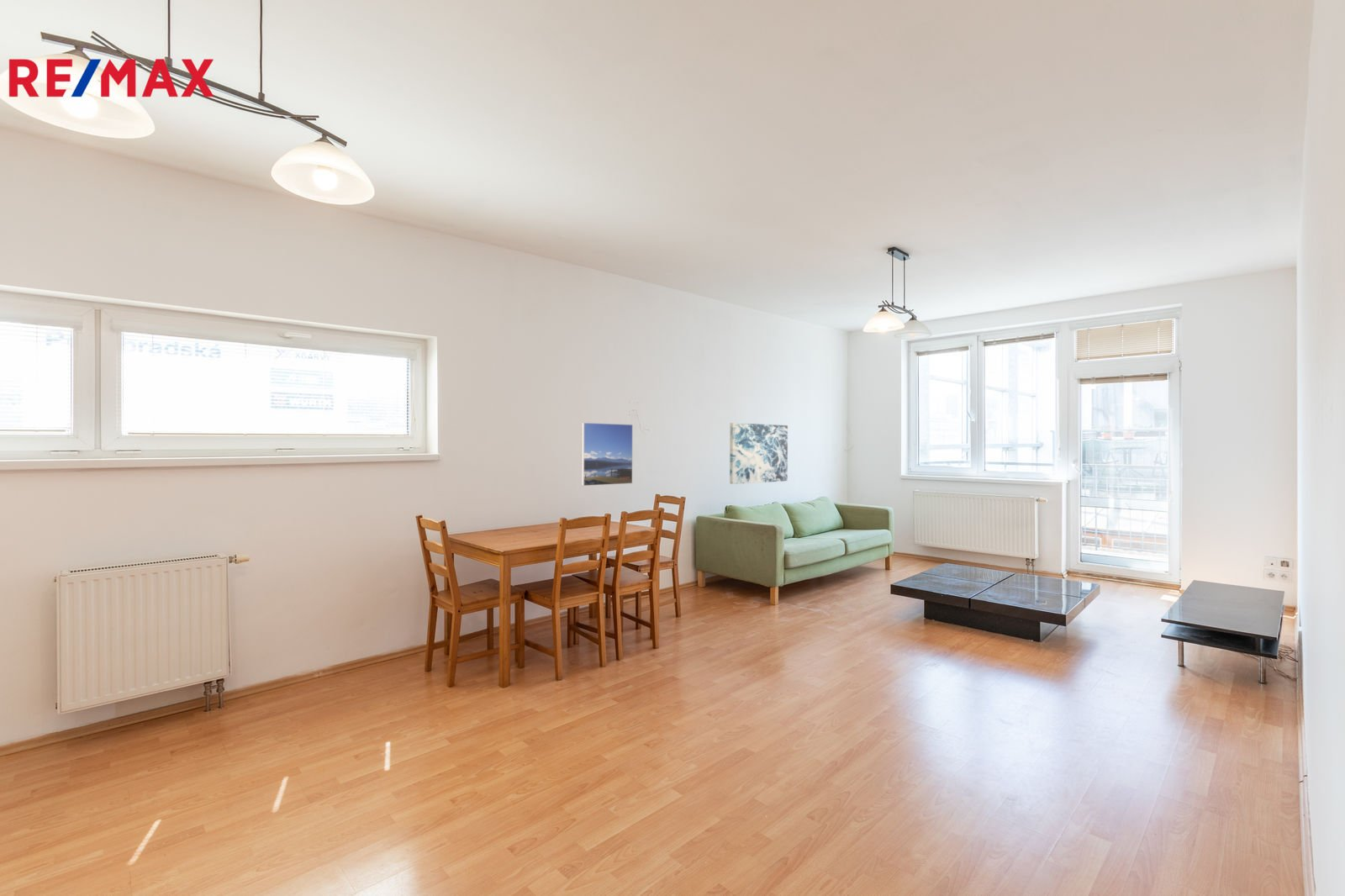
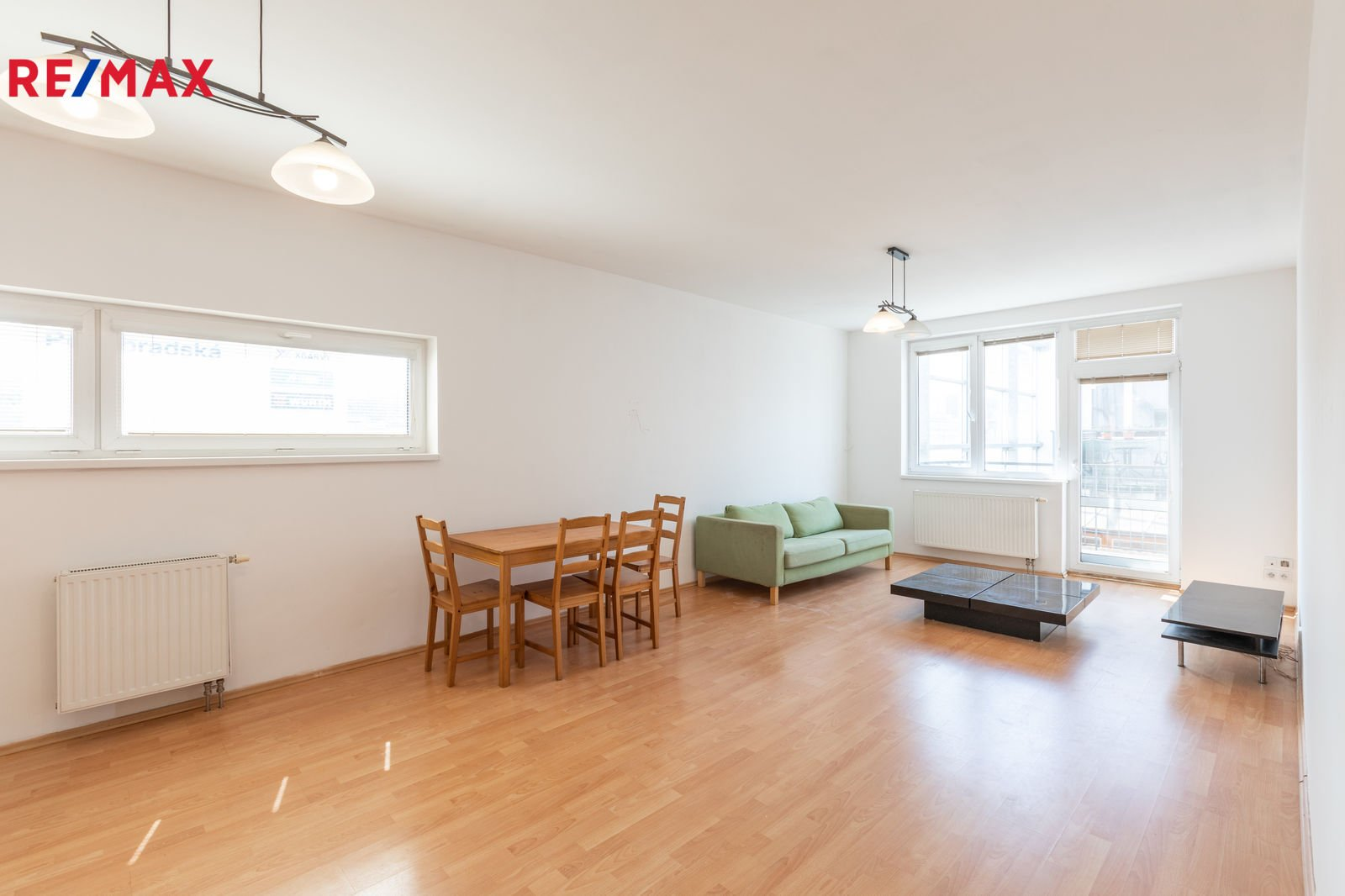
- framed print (608, 454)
- wall art (759, 453)
